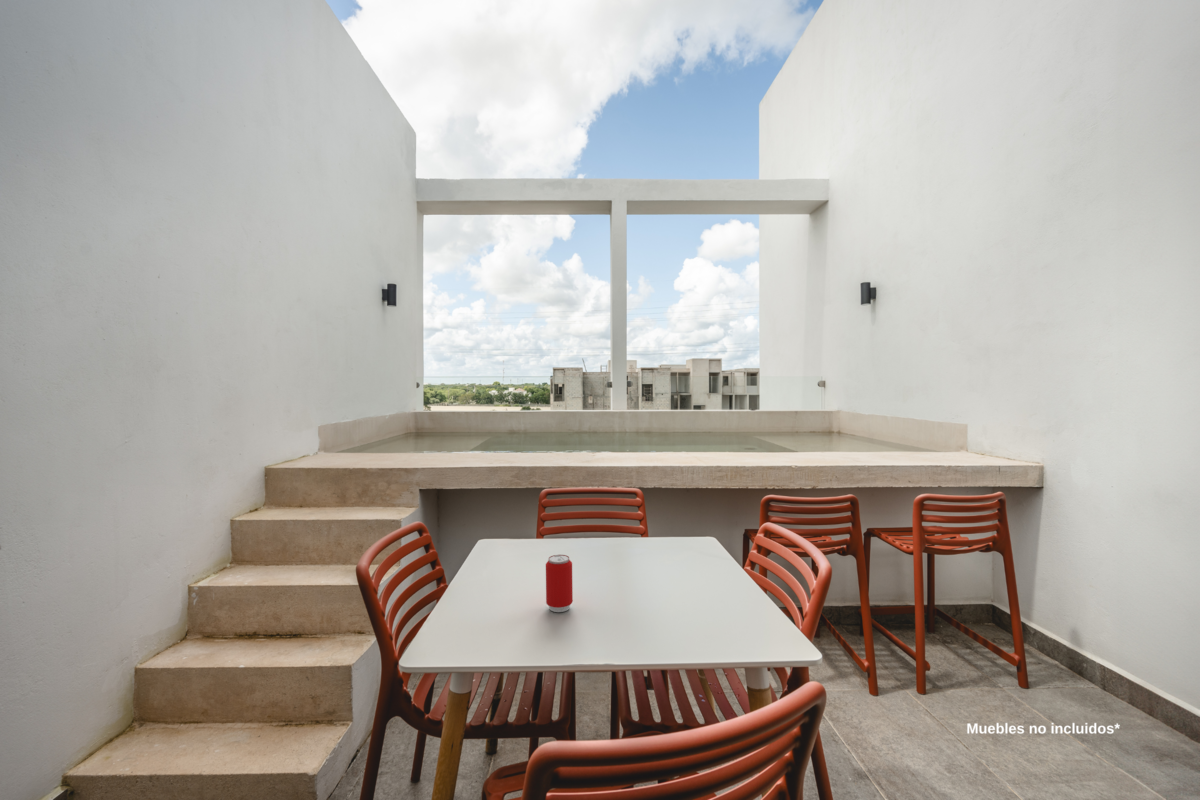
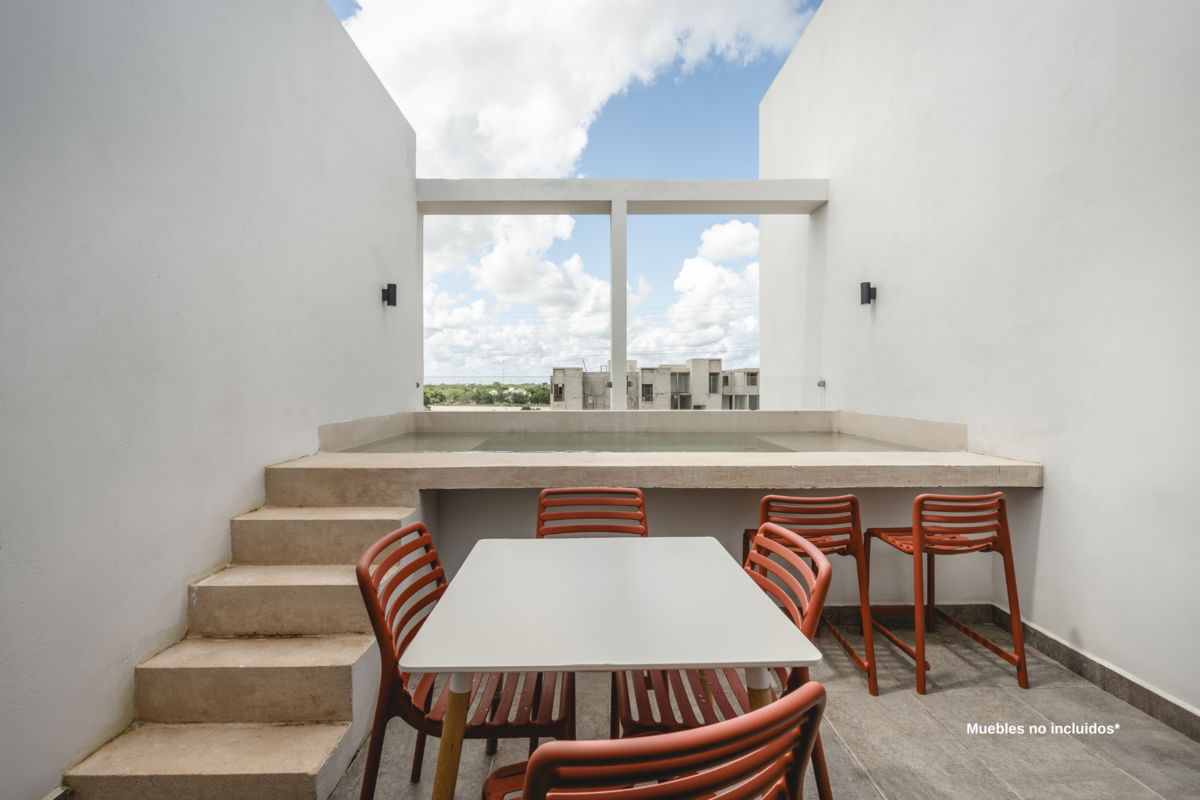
- beverage can (559, 582)
